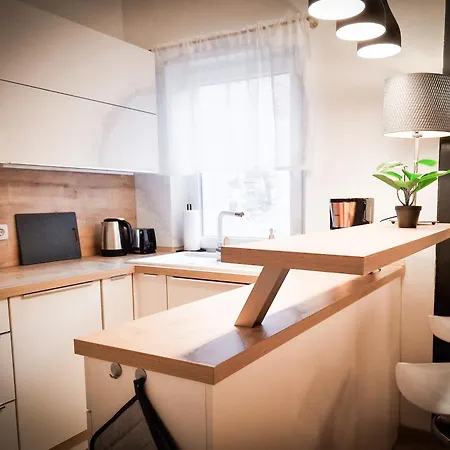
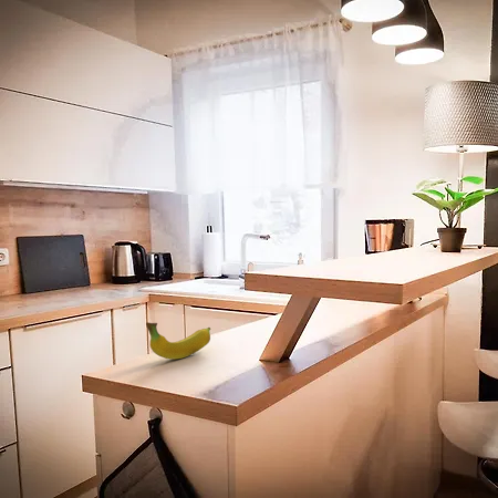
+ fruit (180, 340)
